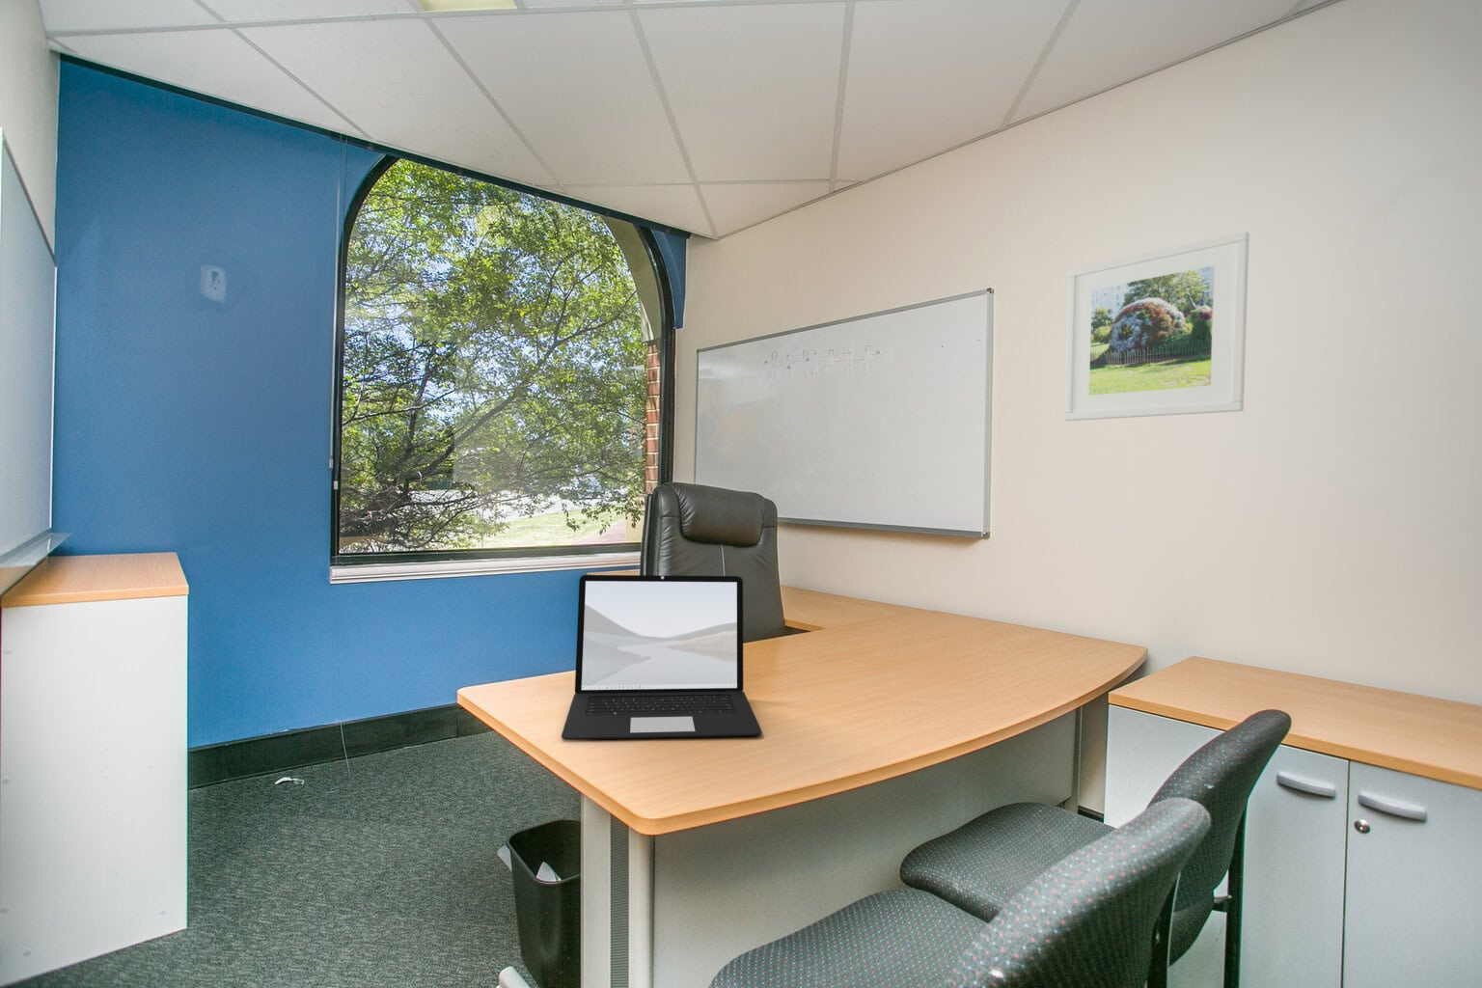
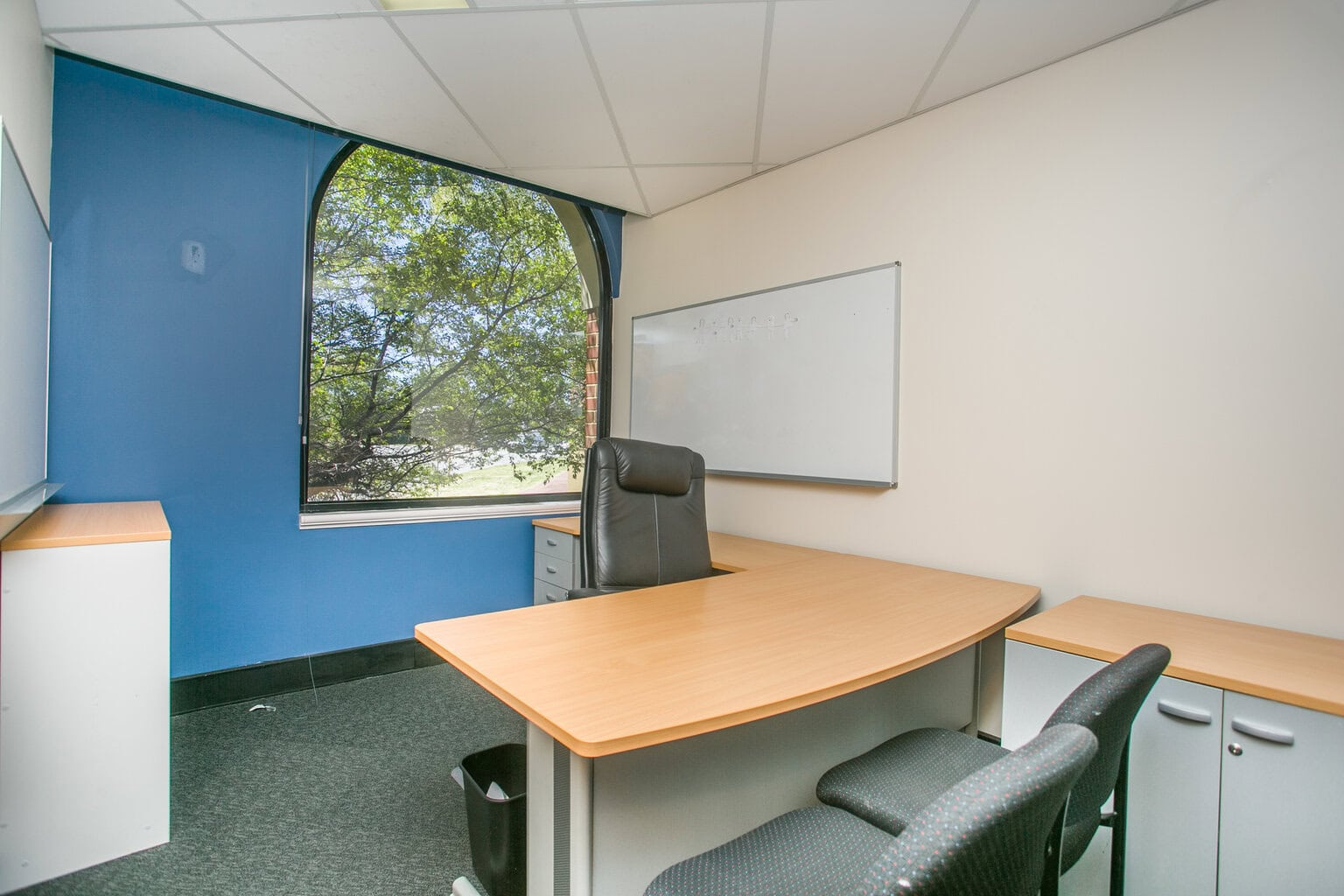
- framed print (1148, 334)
- laptop (663, 648)
